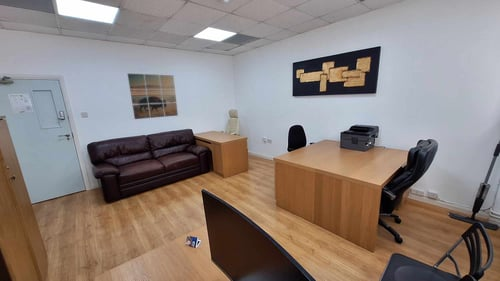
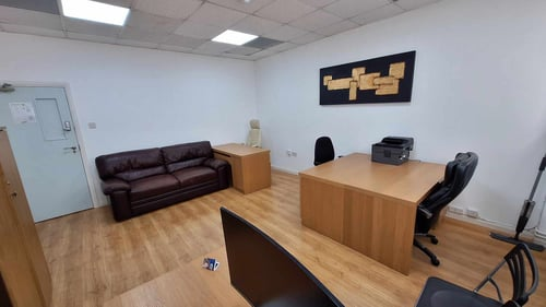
- wall art (154, 96)
